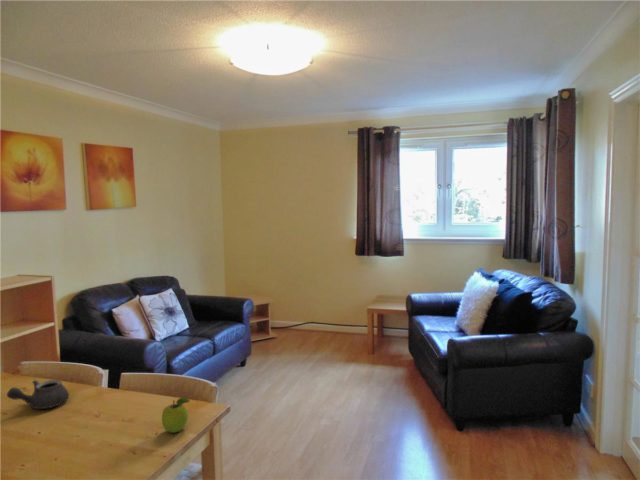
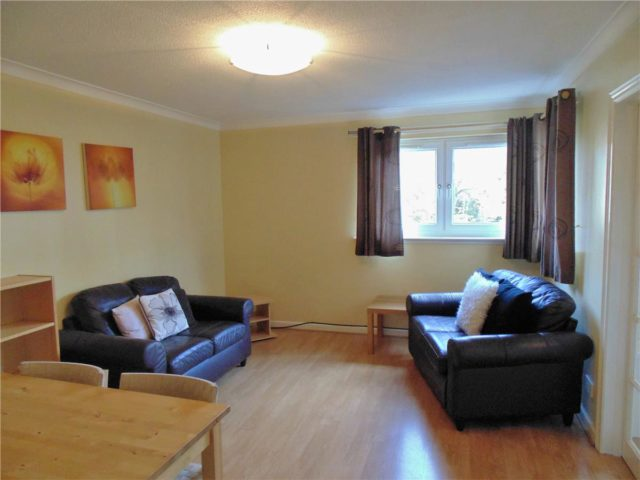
- fruit (176, 414)
- teapot (37, 393)
